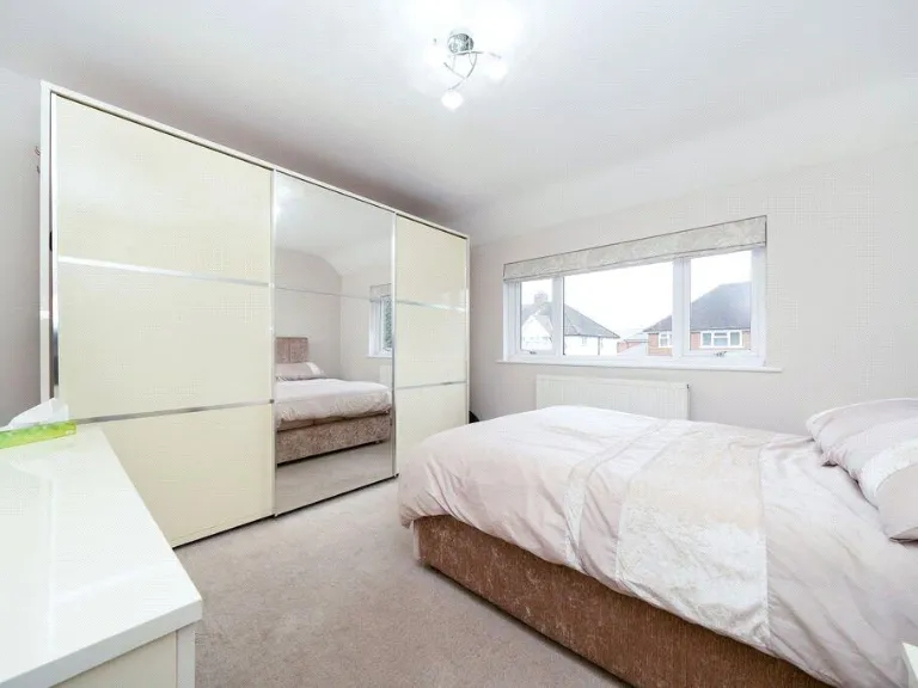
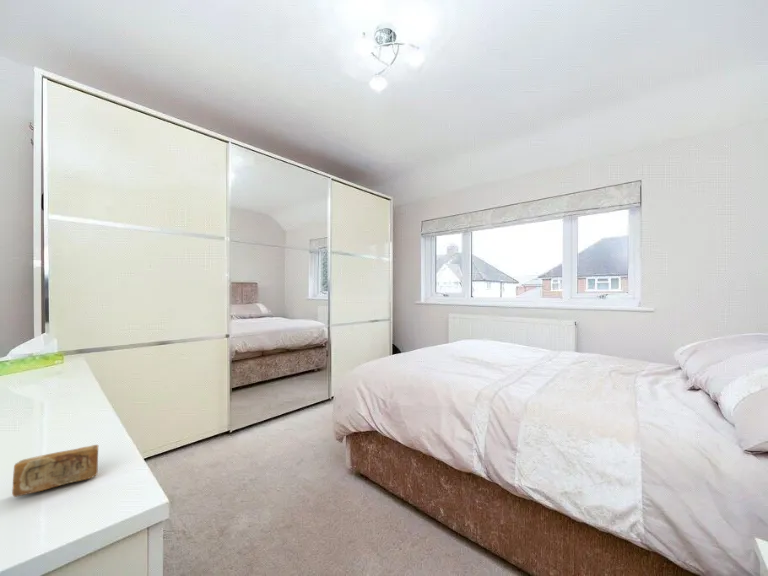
+ soap bar (58, 468)
